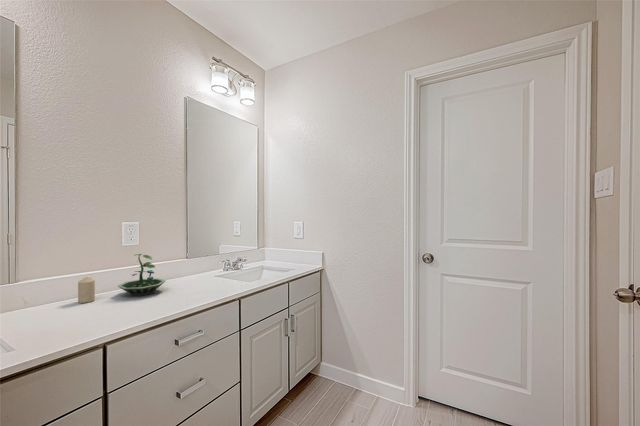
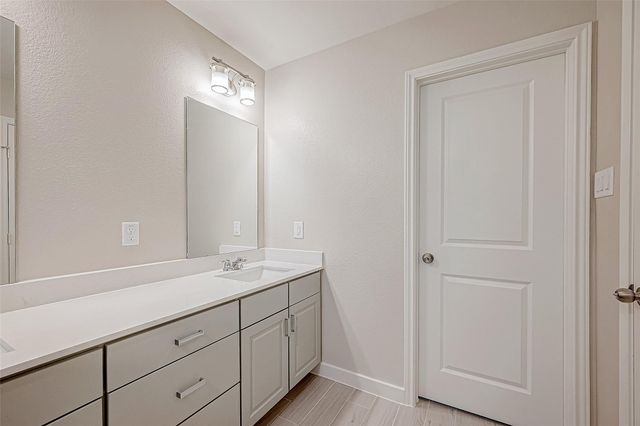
- candle (86, 289)
- terrarium (141, 262)
